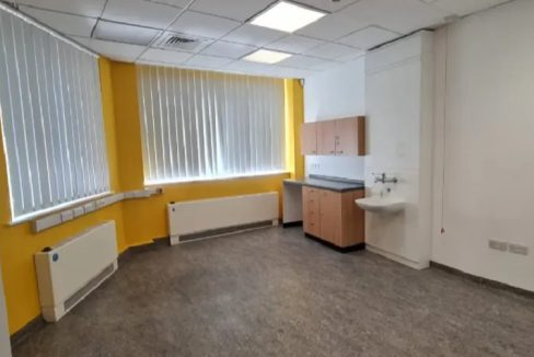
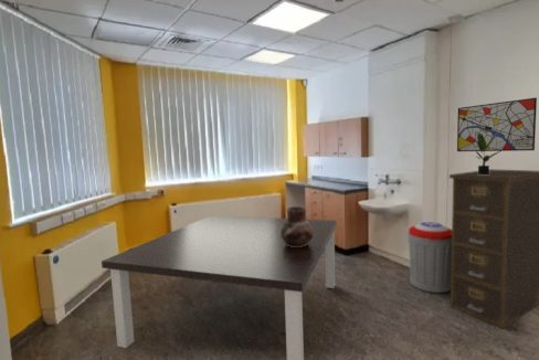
+ filing cabinet (496, 241)
+ trash can (431, 254)
+ wall art (493, 127)
+ potted plant (487, 155)
+ ceramic pot (296, 225)
+ dining table (241, 274)
